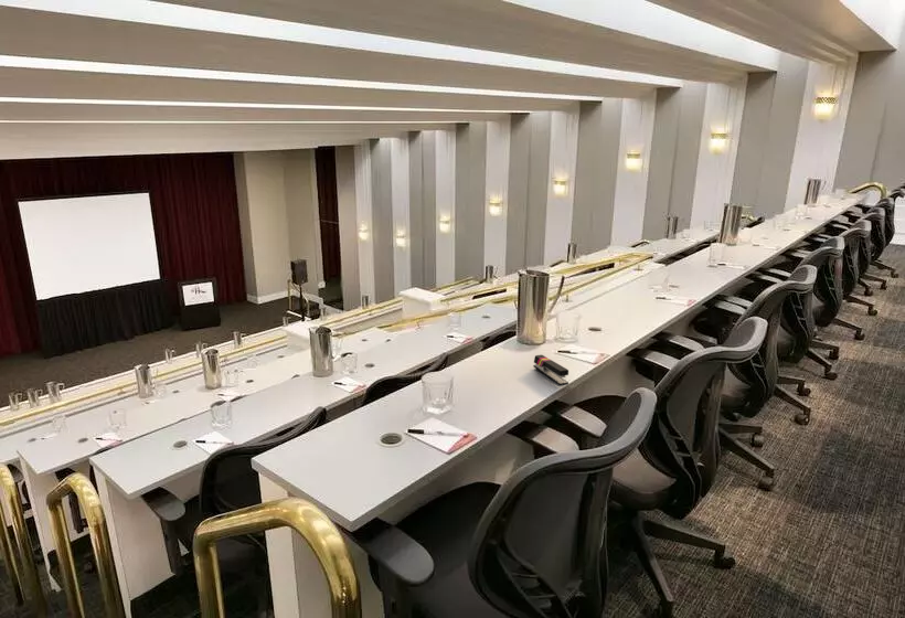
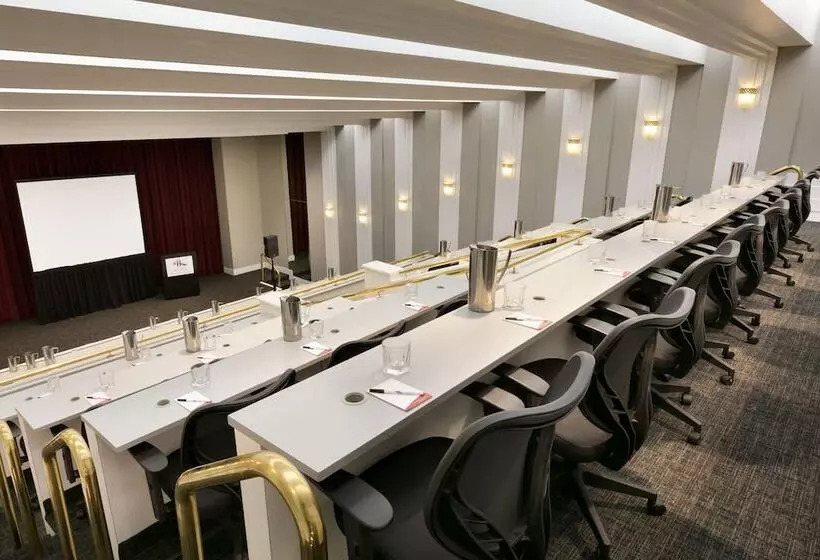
- stapler (550, 367)
